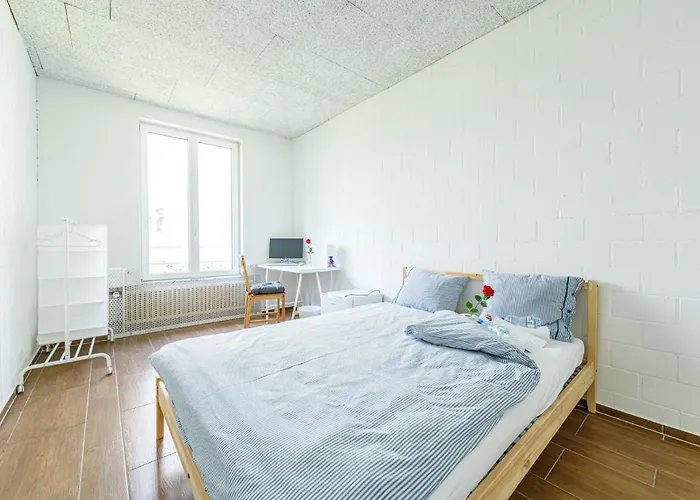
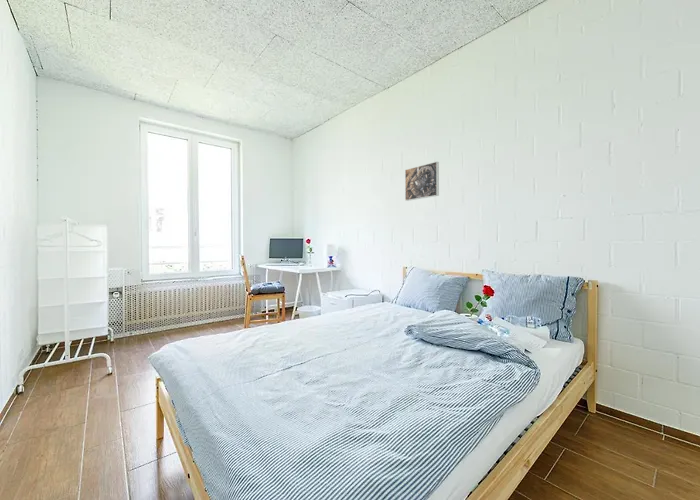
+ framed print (421, 182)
